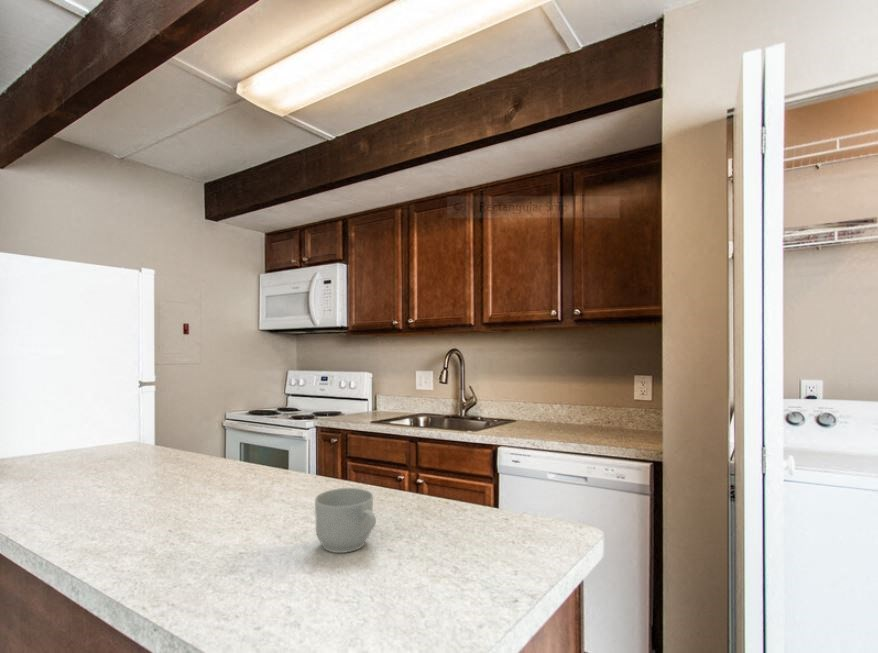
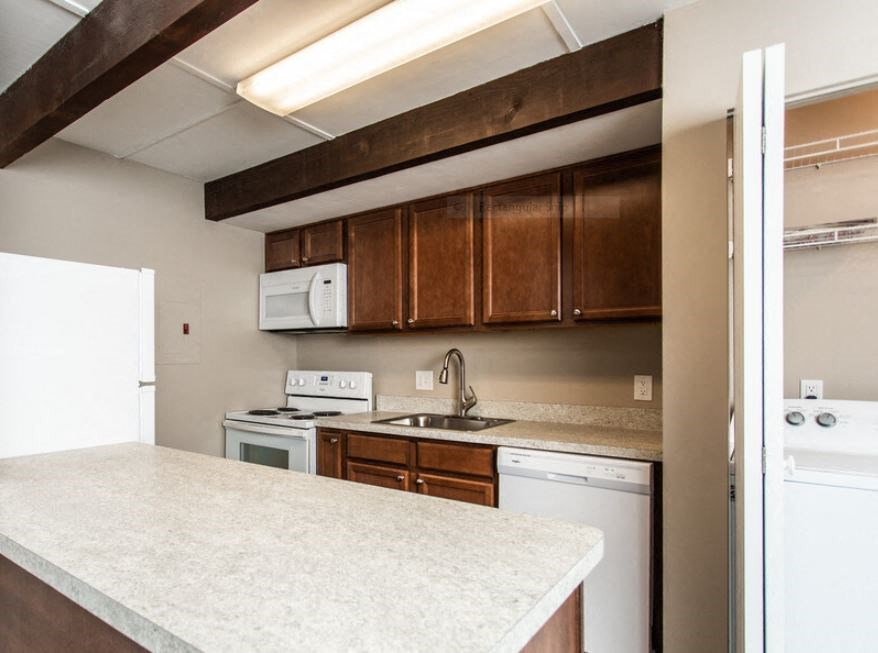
- mug (349, 522)
